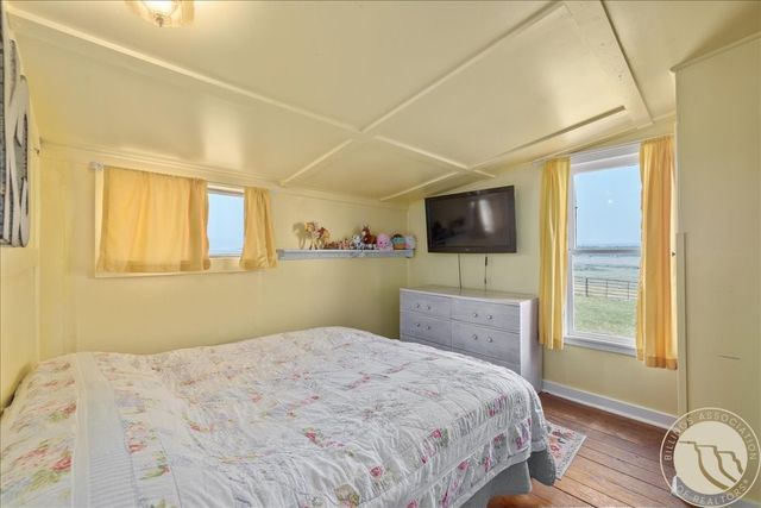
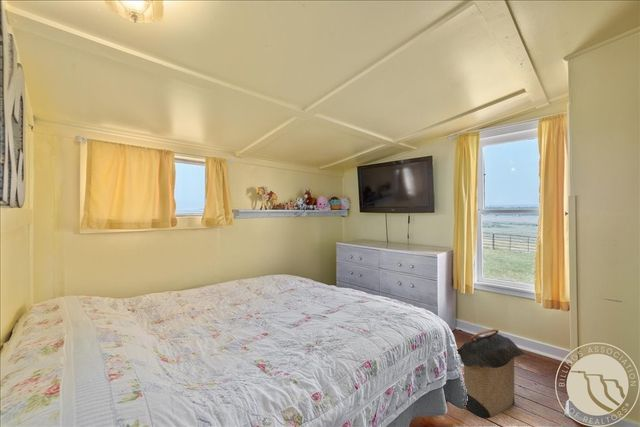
+ laundry hamper (488, 362)
